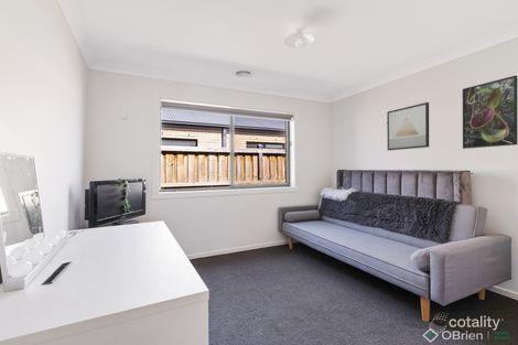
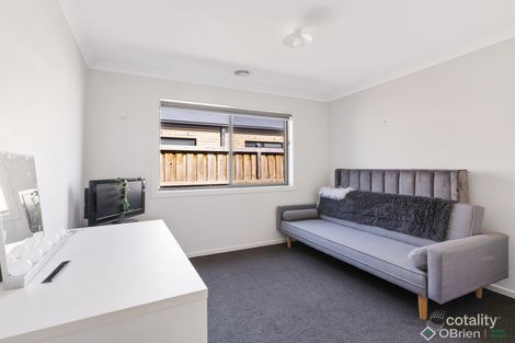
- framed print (487, 115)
- wall art (406, 128)
